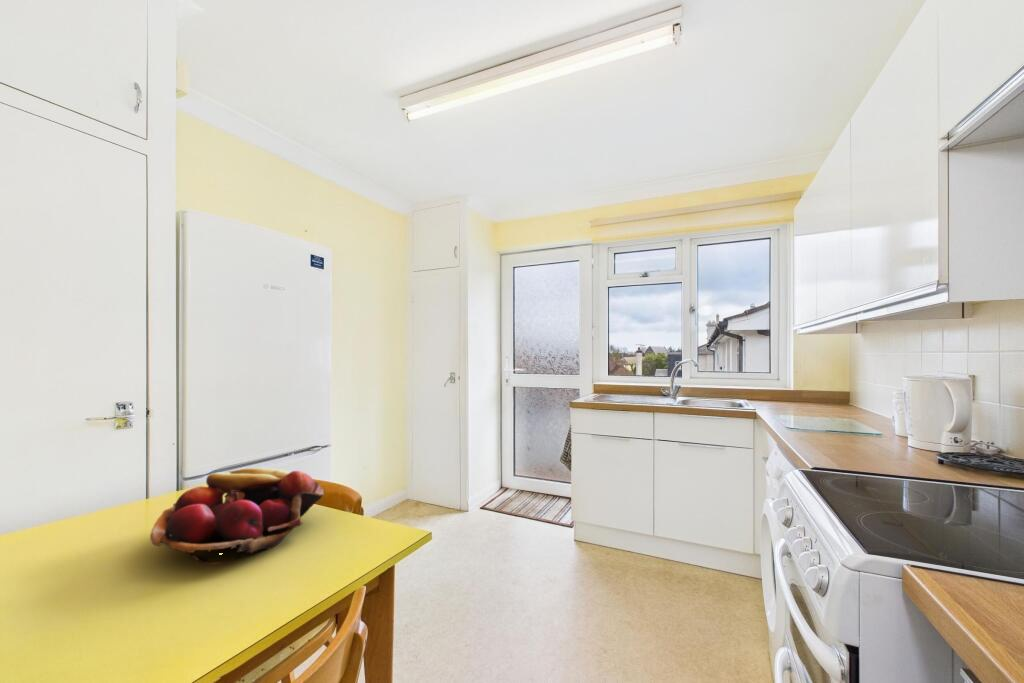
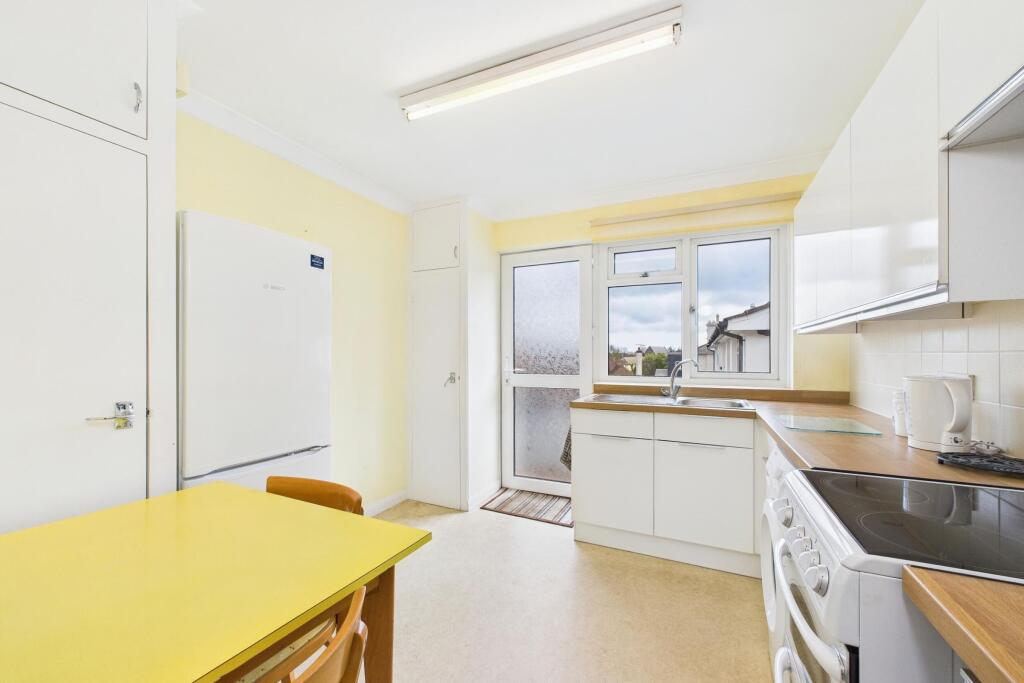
- fruit basket (243, 504)
